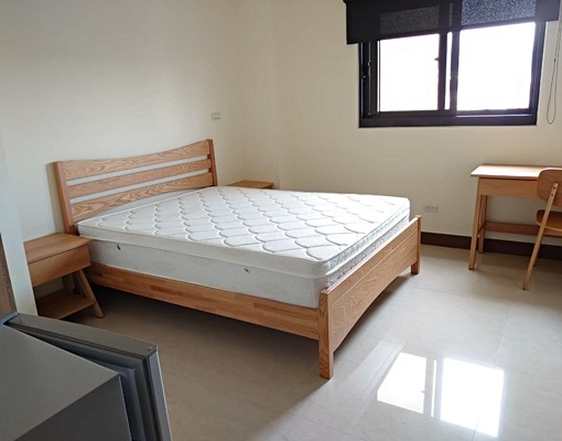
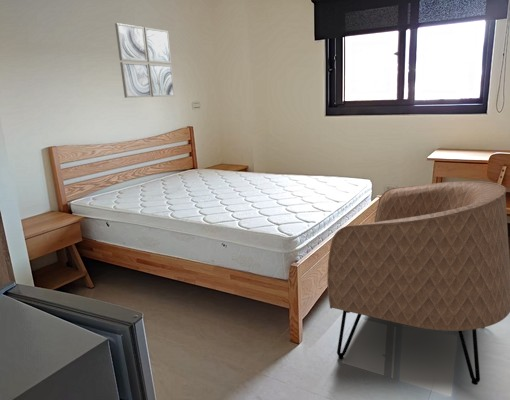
+ armchair (423, 265)
+ wall art (147, 61)
